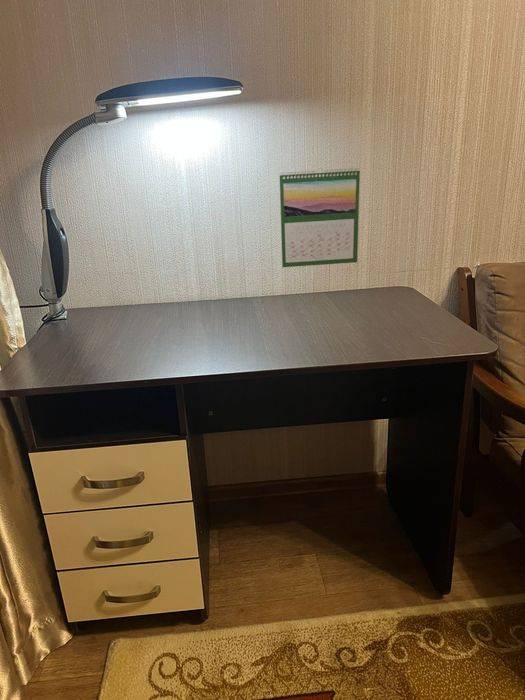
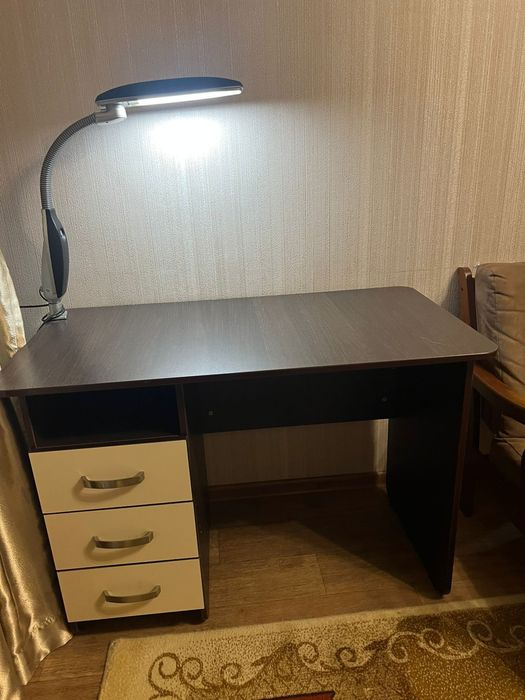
- calendar (319, 218)
